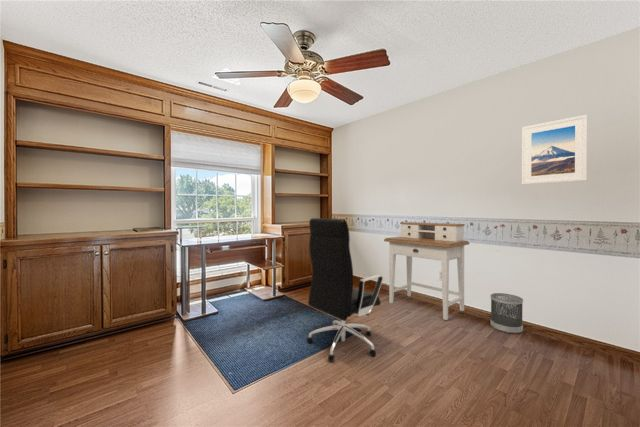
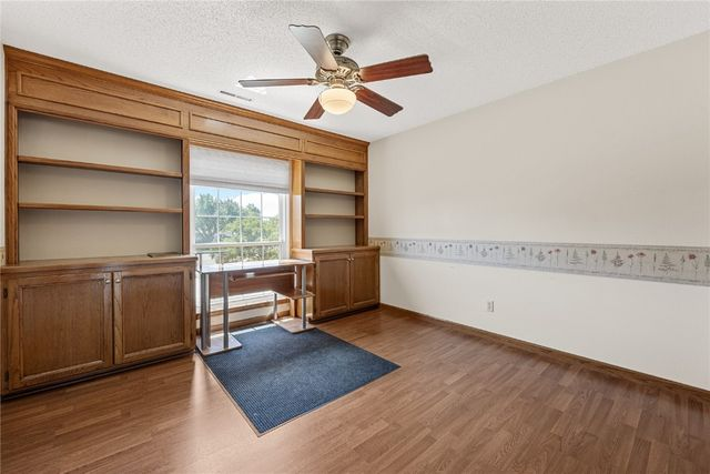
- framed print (552, 152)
- desk (425, 258)
- wastebasket (505, 312)
- office chair (345, 281)
